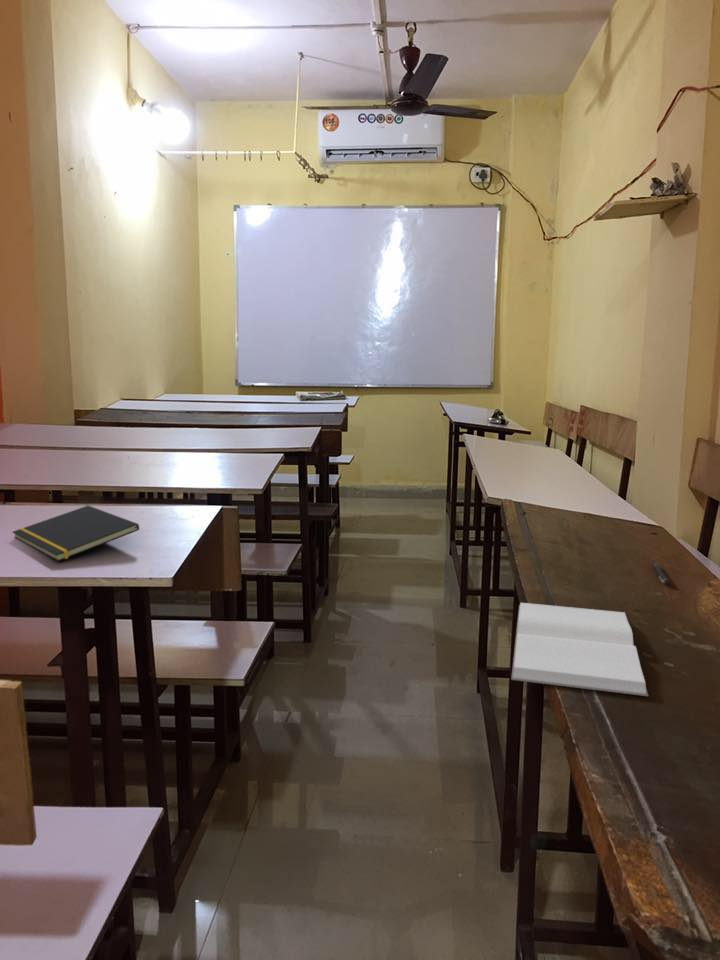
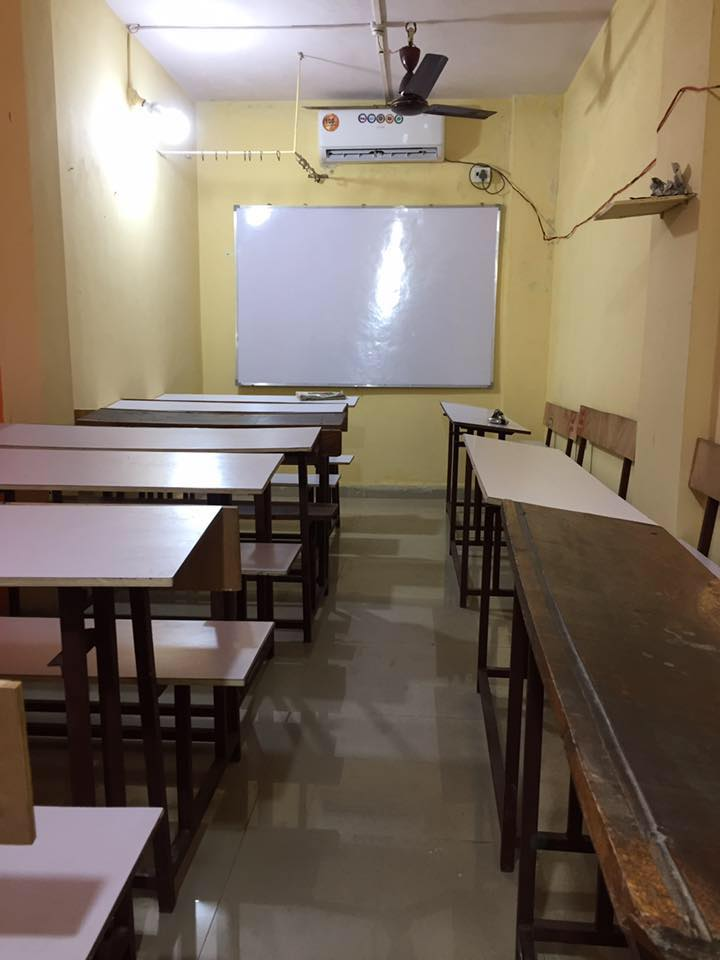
- book (574, 637)
- notepad (74, 530)
- pen (659, 571)
